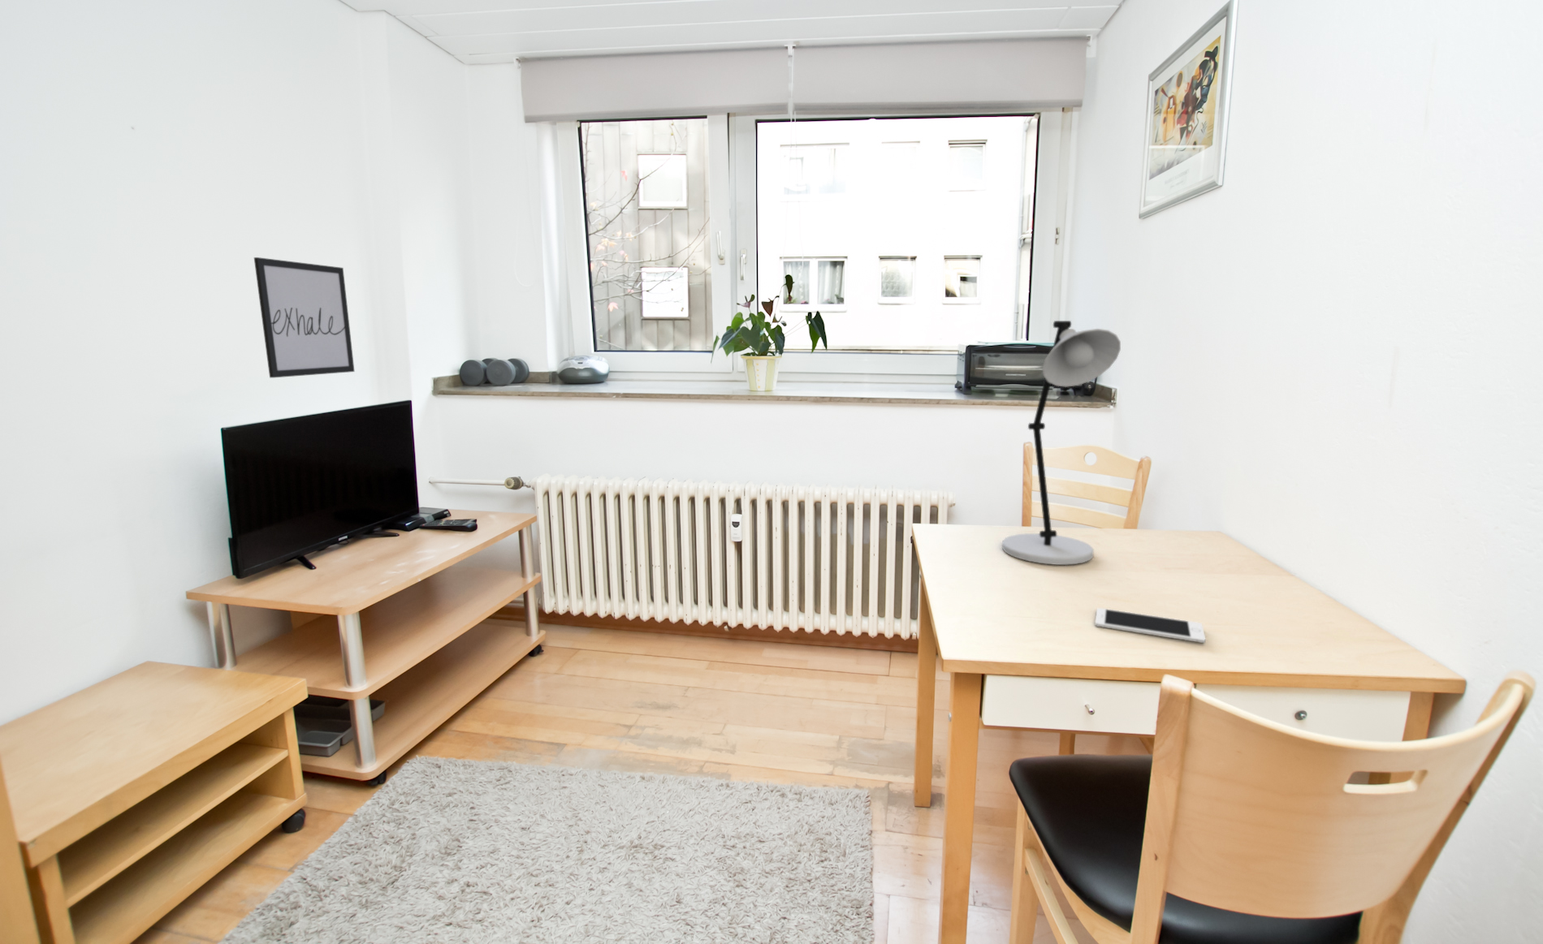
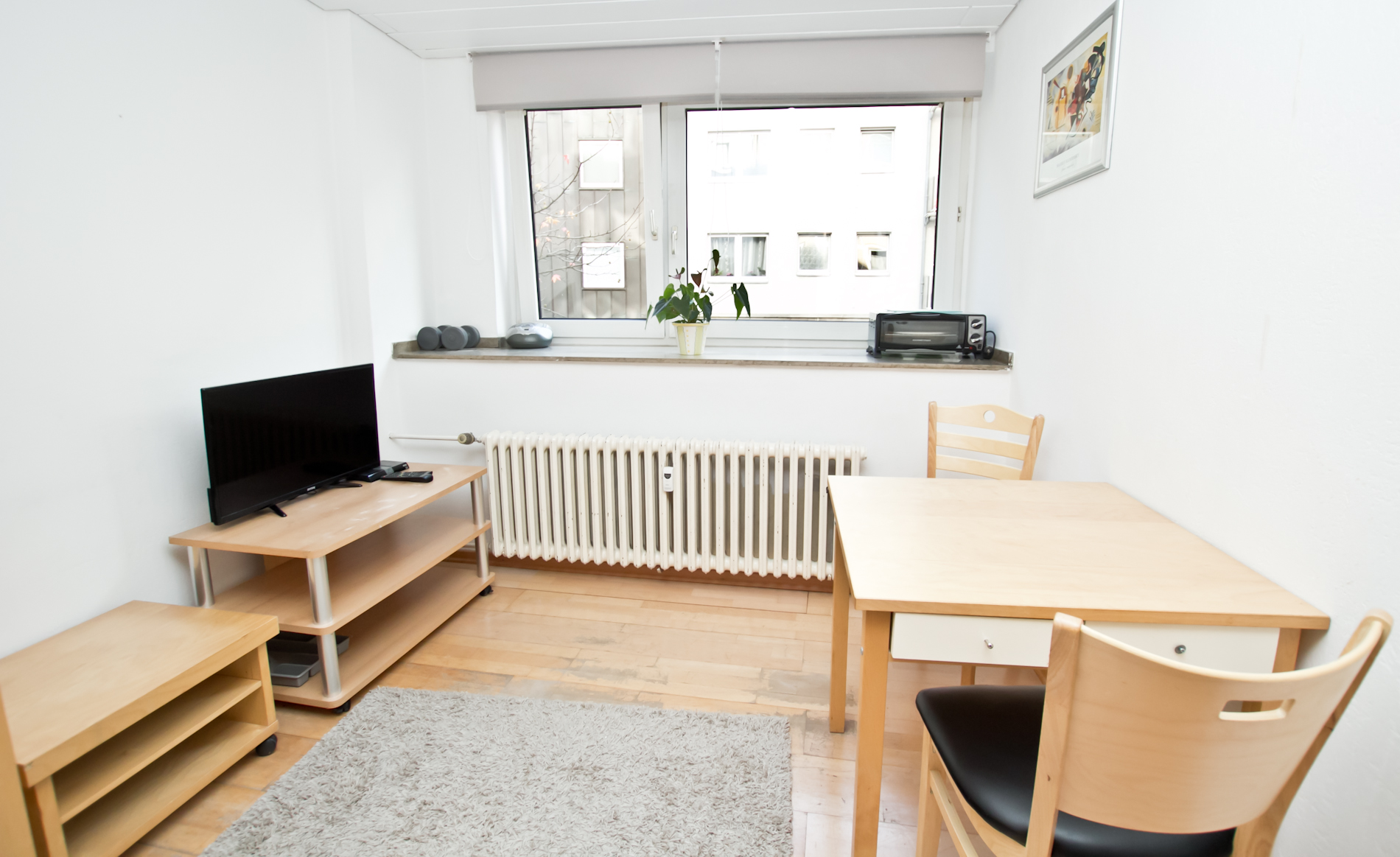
- cell phone (1147, 625)
- desk lamp (1042, 441)
- wall art (307, 319)
